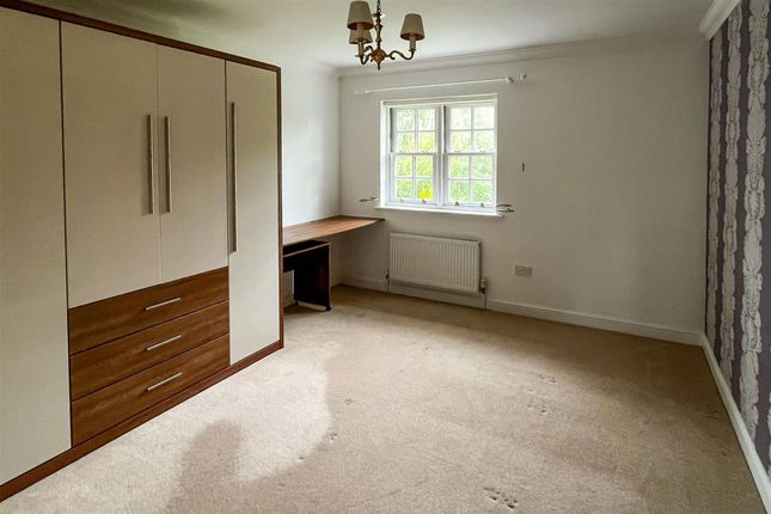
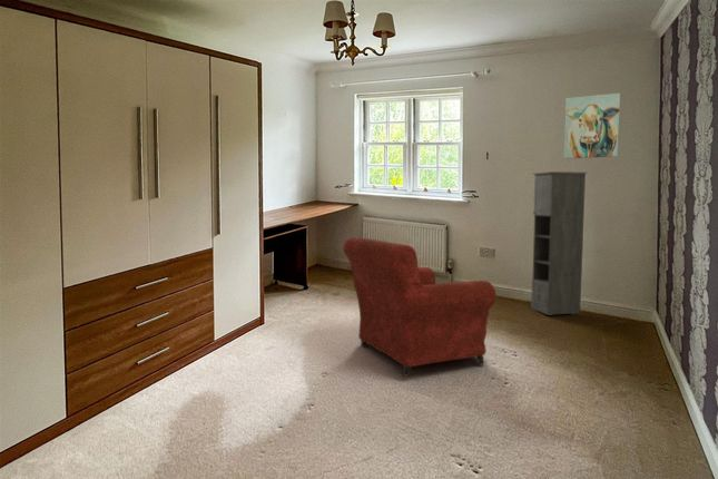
+ armchair (419, 297)
+ wall art (591, 126)
+ storage cabinet (557, 242)
